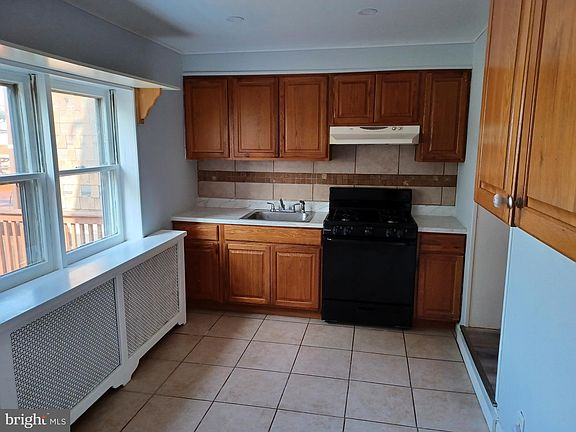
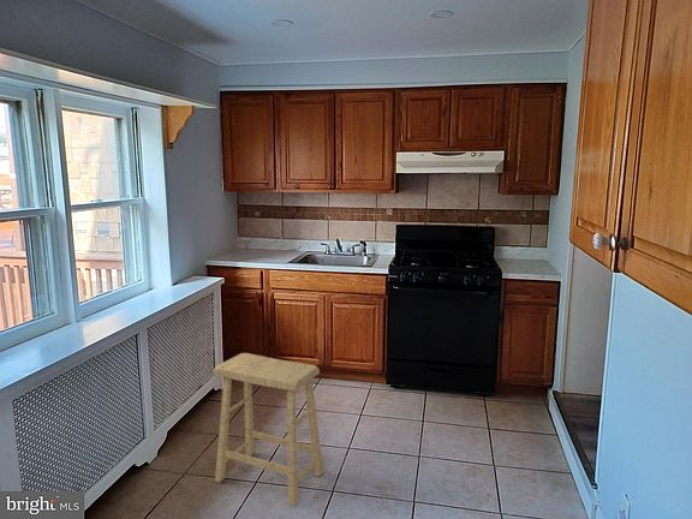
+ stool (264, 434)
